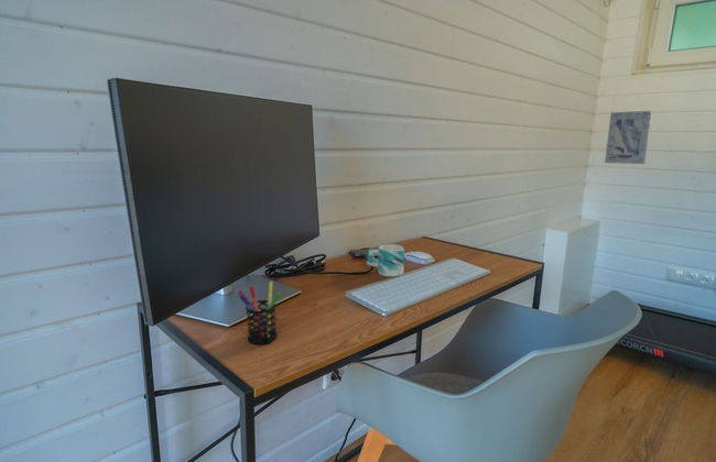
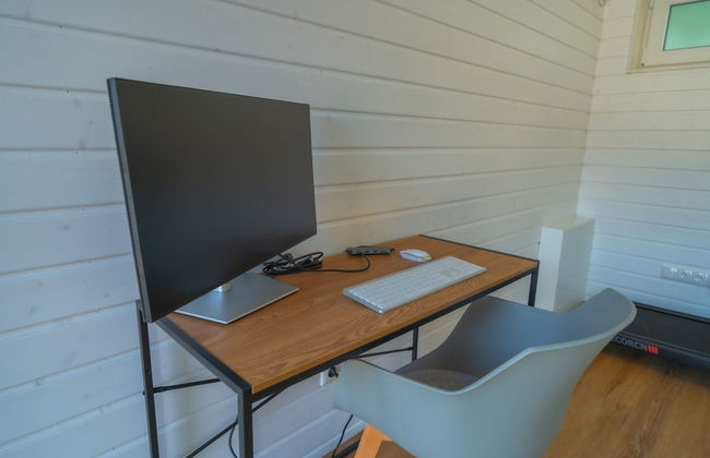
- mug (384, 258)
- wall art (627, 138)
- pen holder (262, 310)
